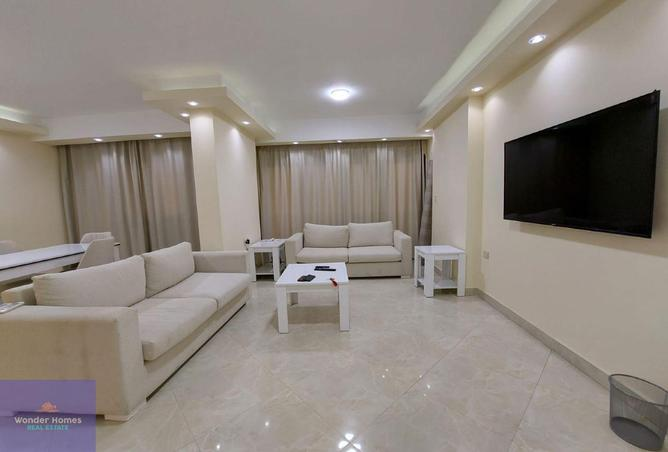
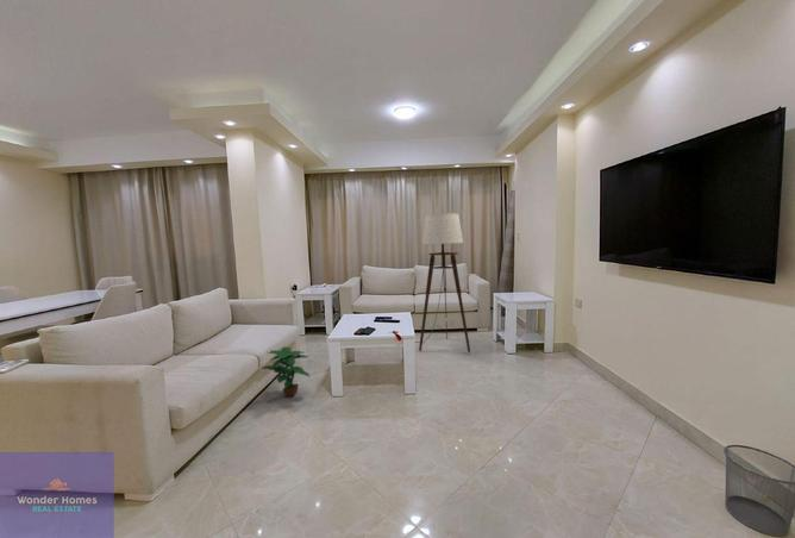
+ floor lamp (431, 281)
+ potted plant (287, 371)
